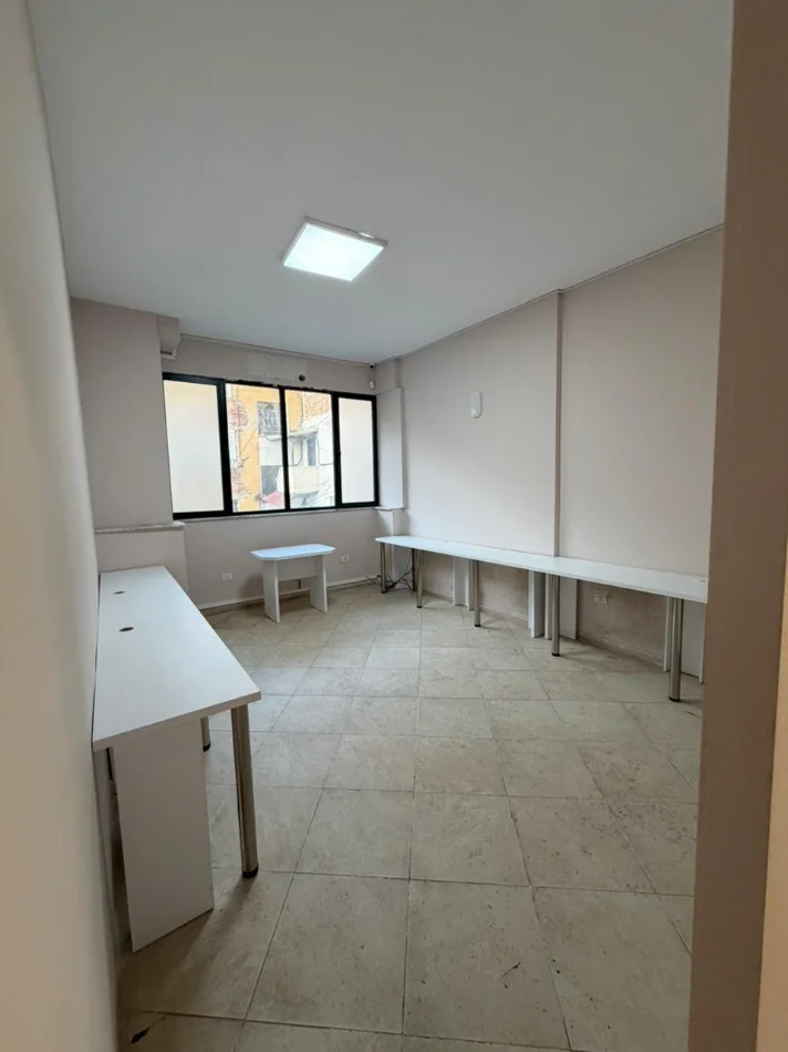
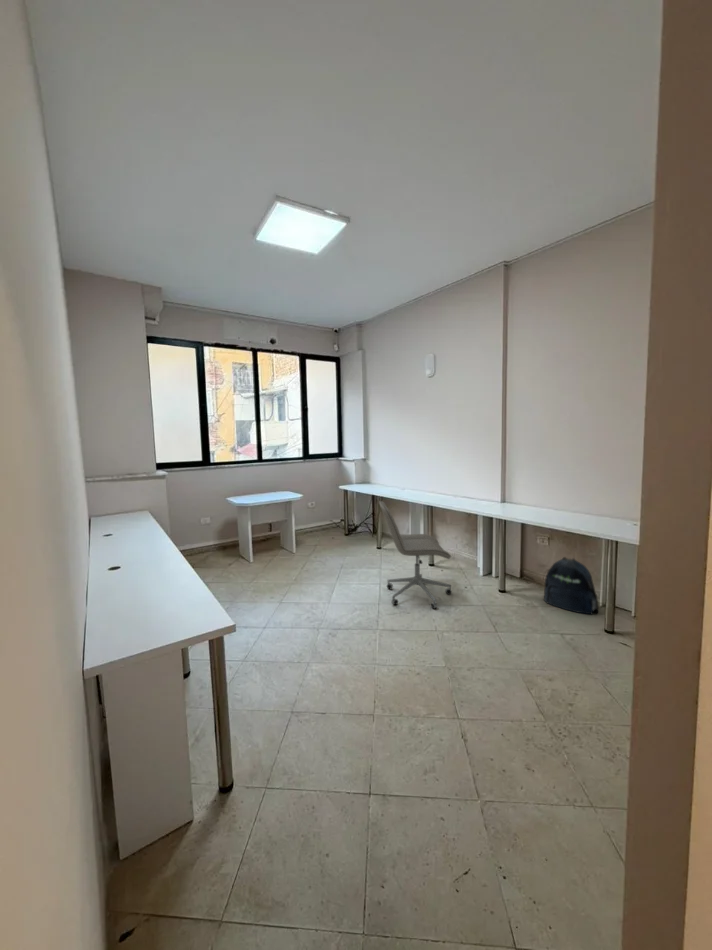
+ office chair (416, 549)
+ backpack (571, 582)
